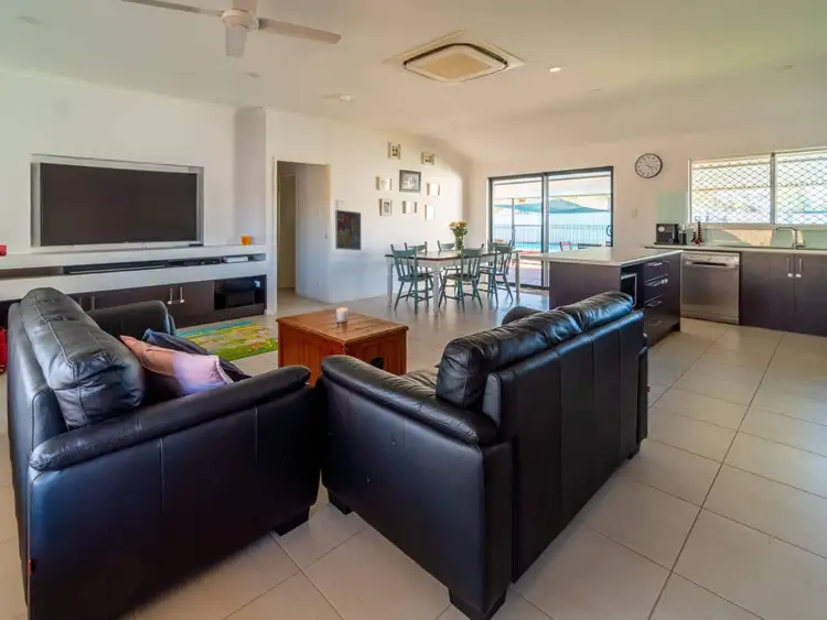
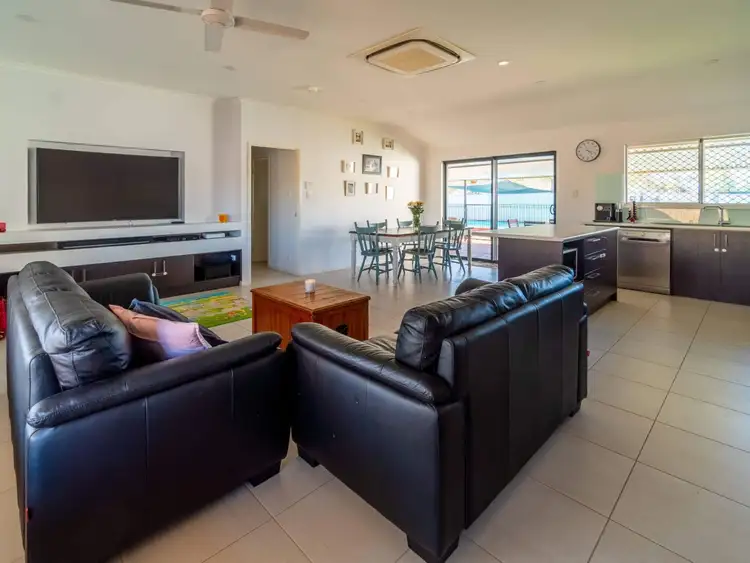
- wall art (348, 230)
